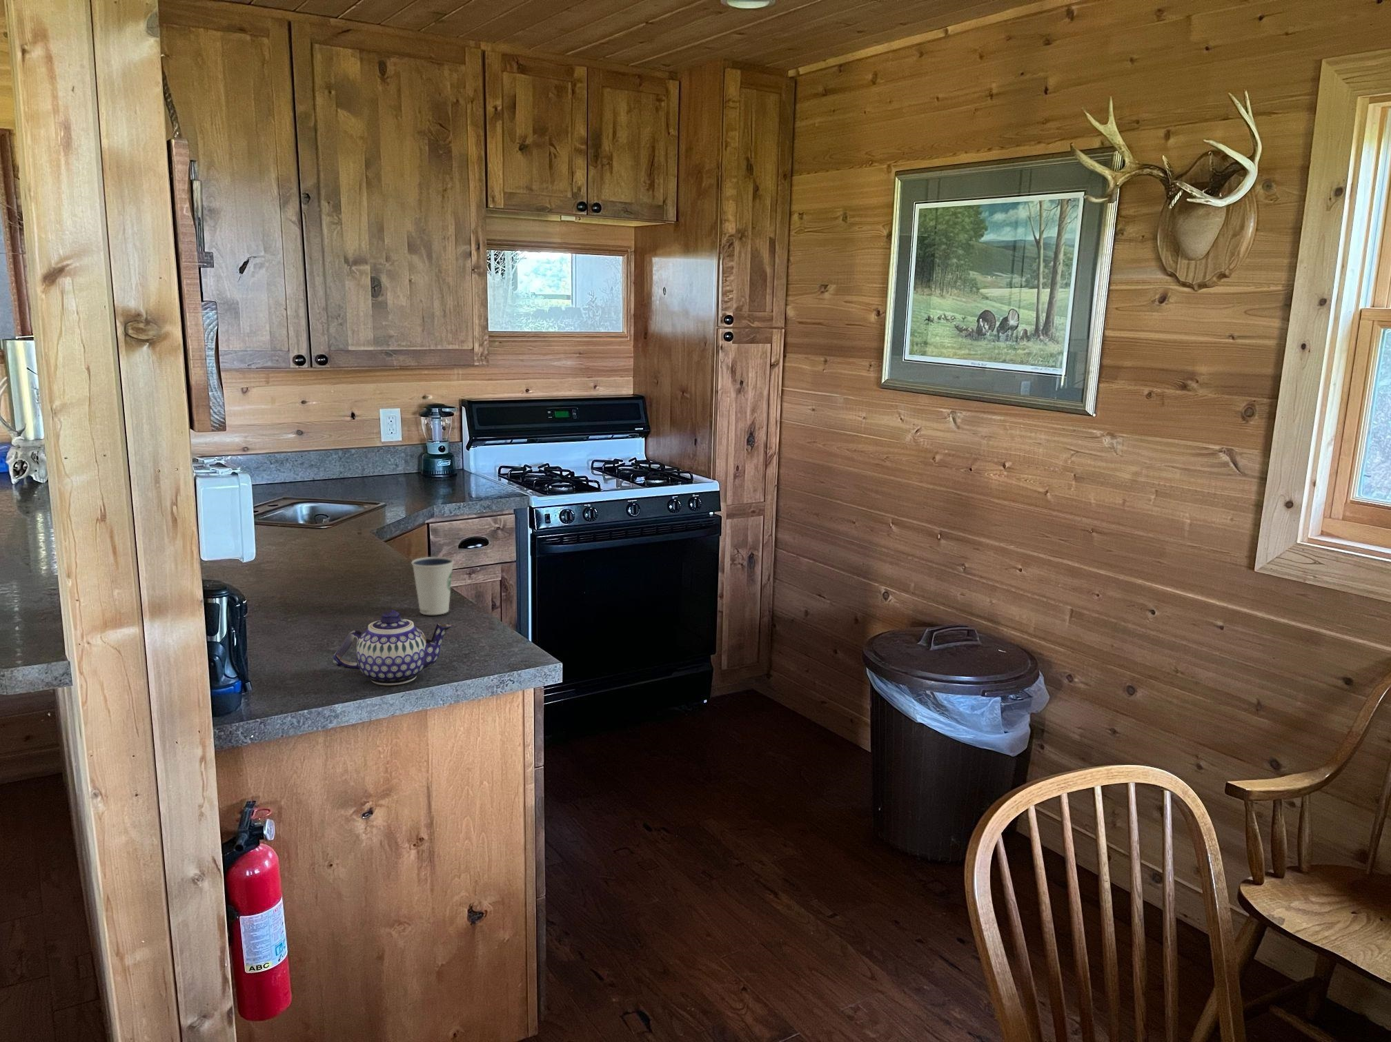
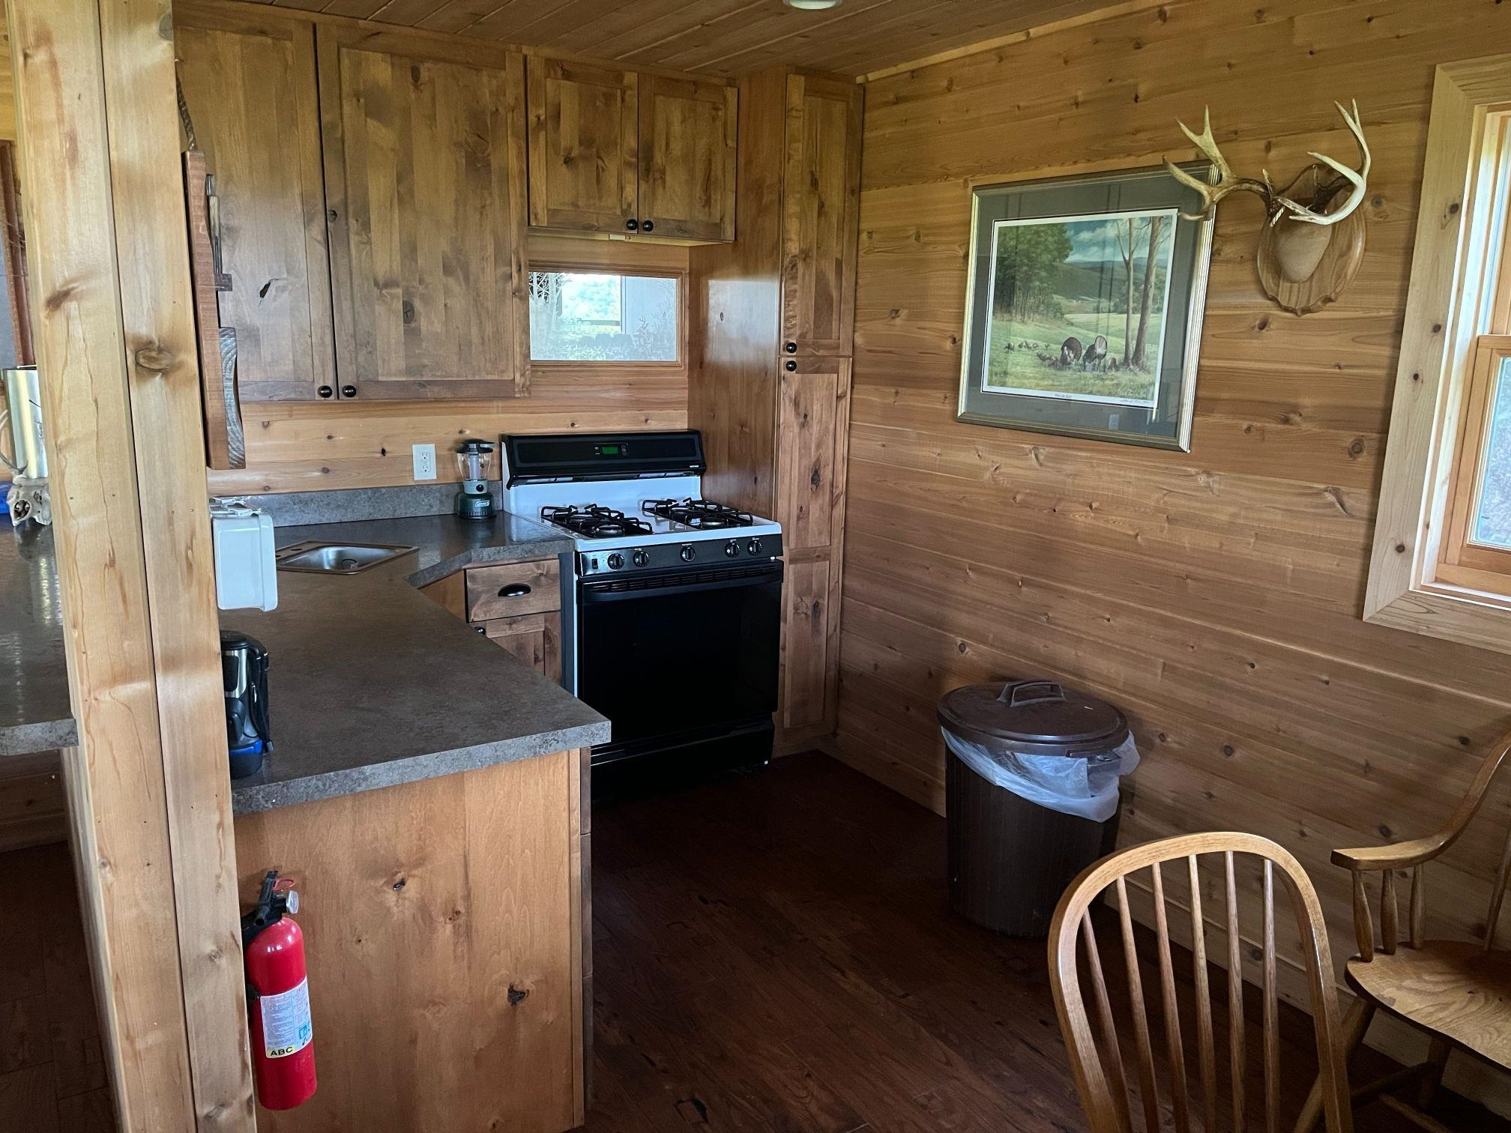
- teapot (393, 645)
- dixie cup (434, 587)
